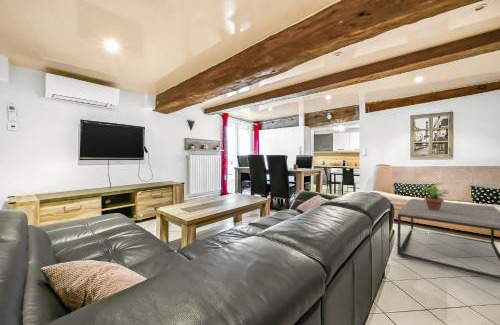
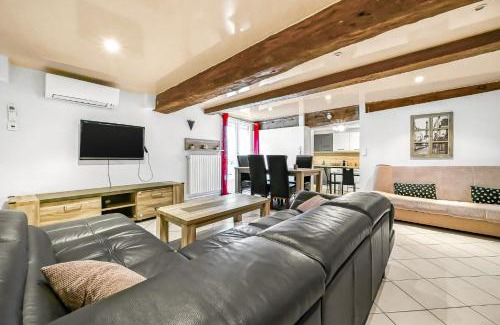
- coffee table (449, 223)
- potted plant (431, 196)
